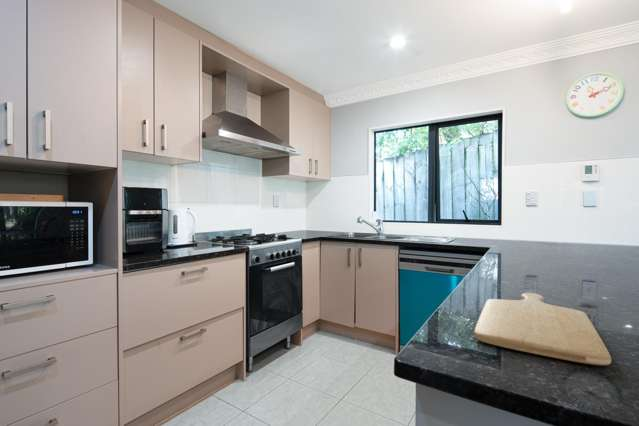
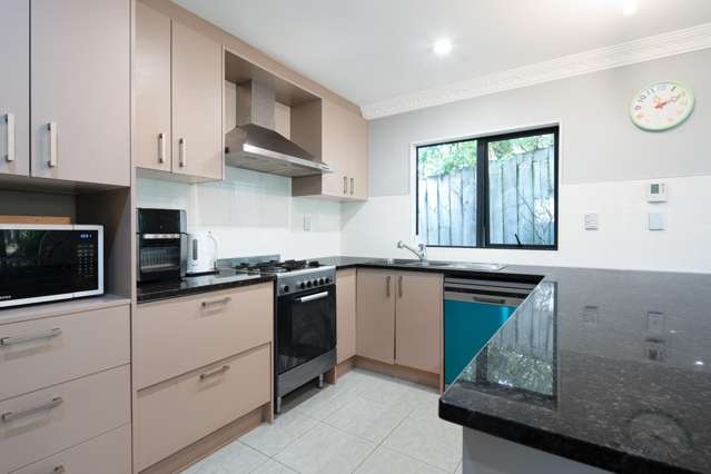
- chopping board (533, 316)
